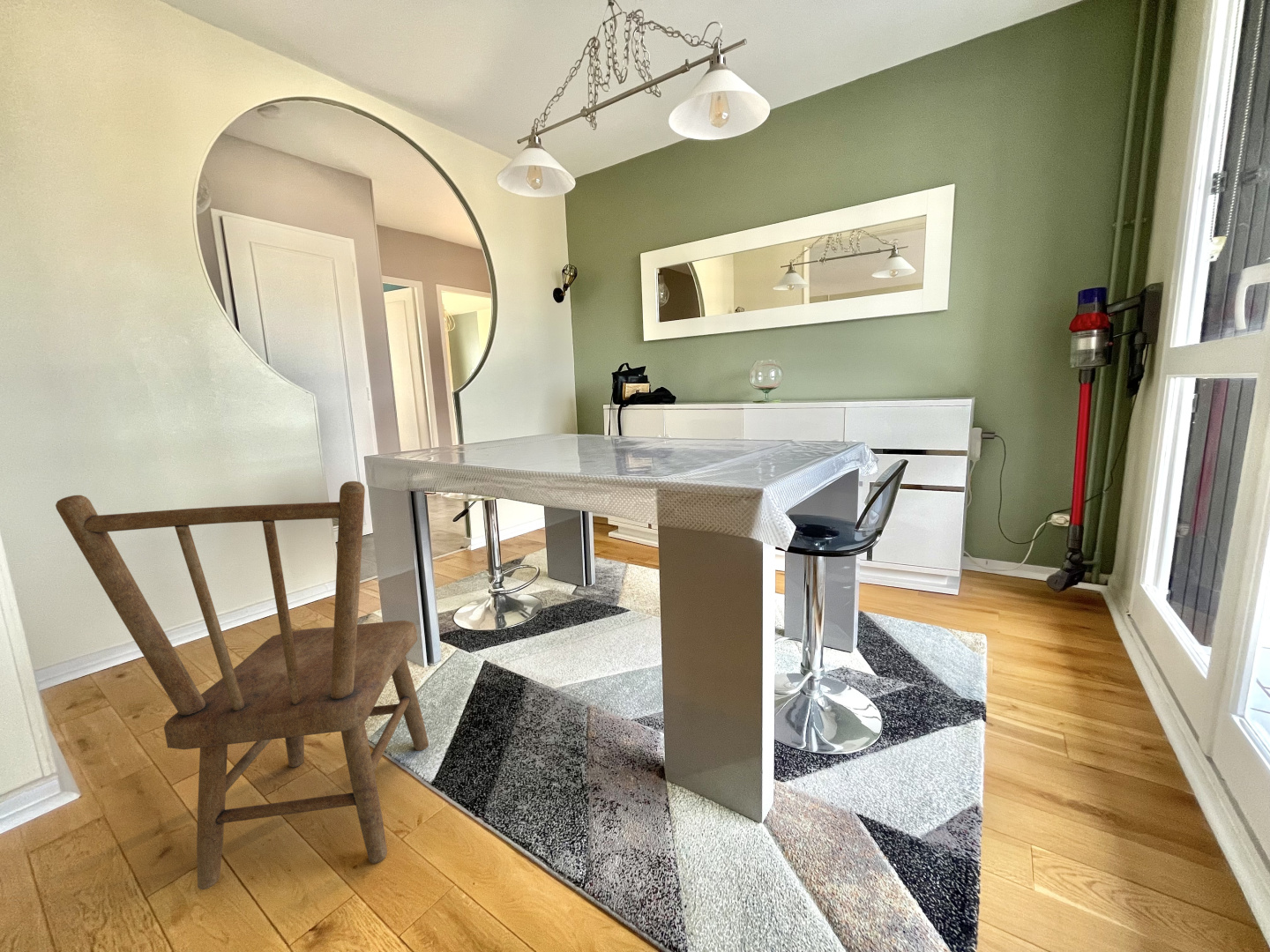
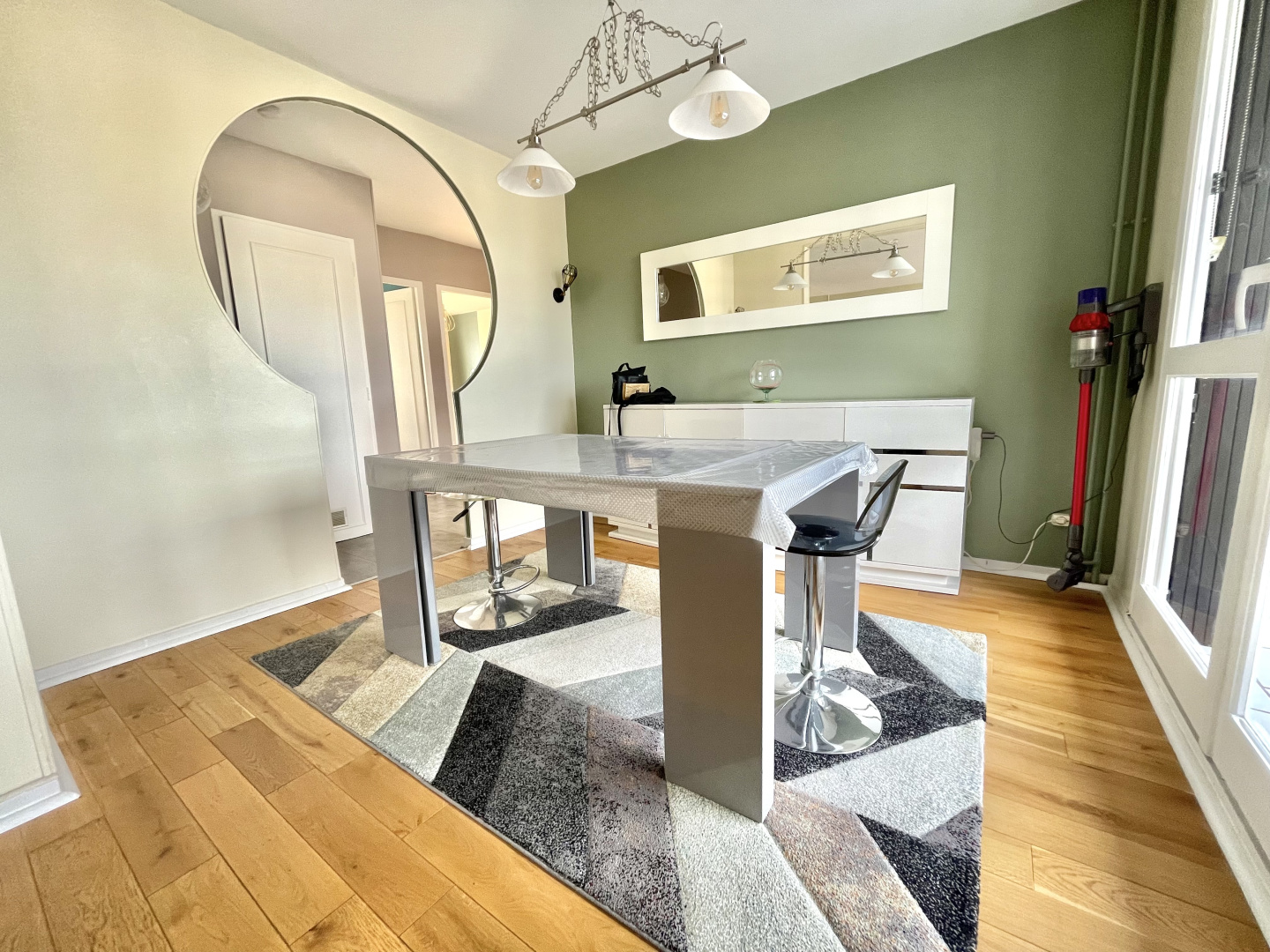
- dining chair (303, 651)
